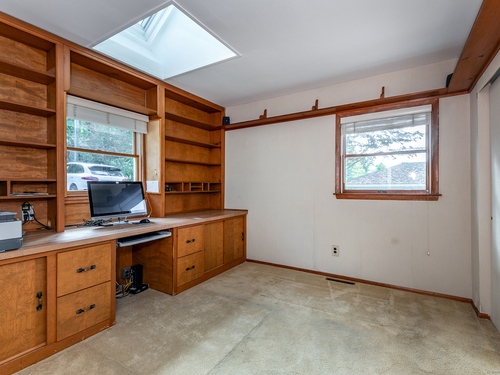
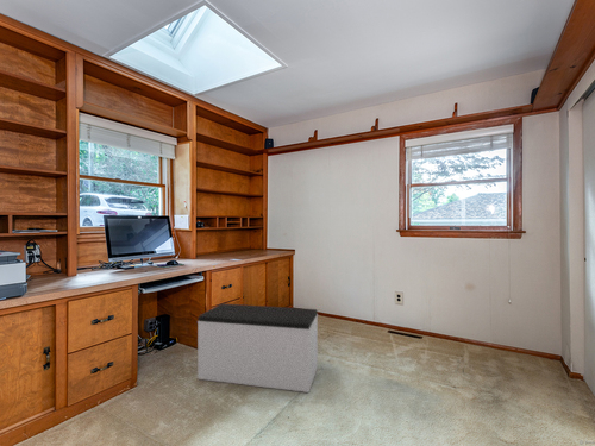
+ bench (259, 341)
